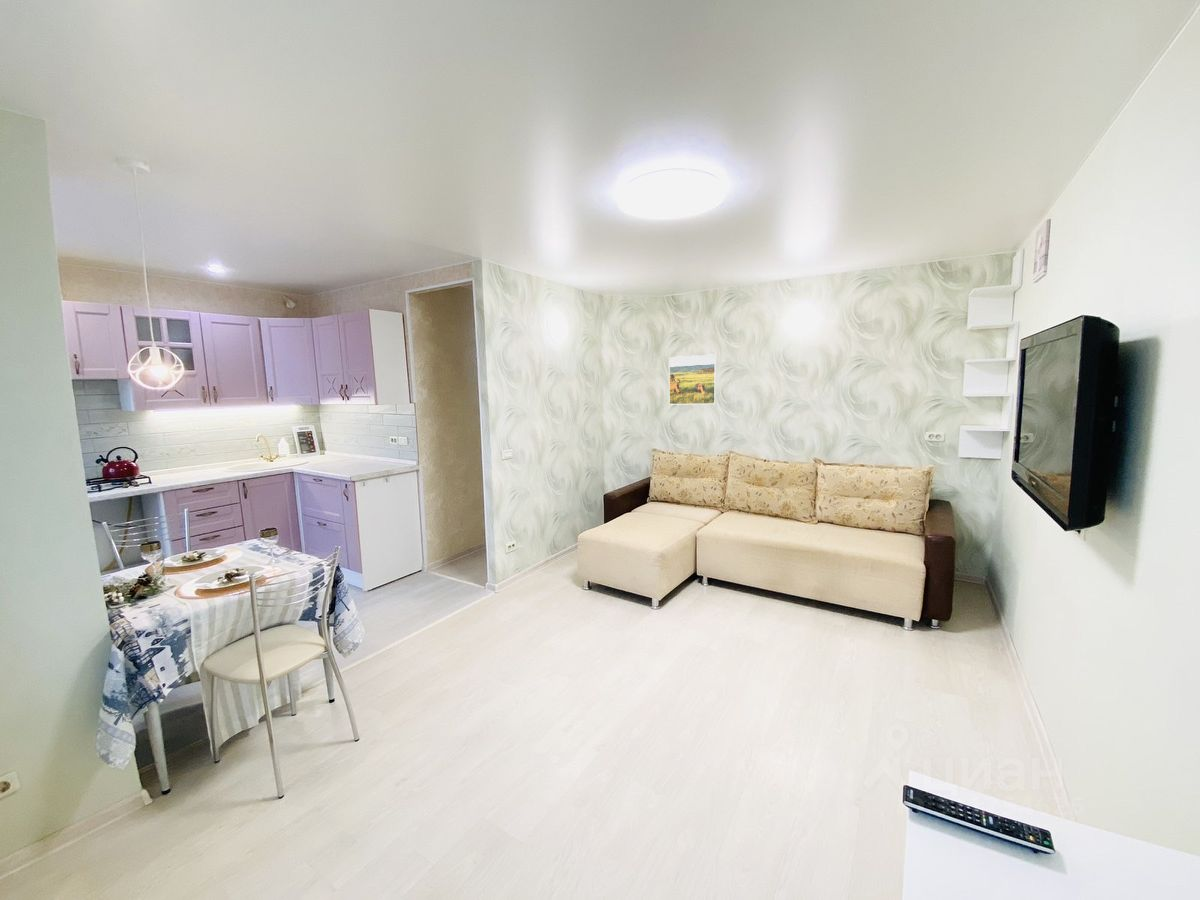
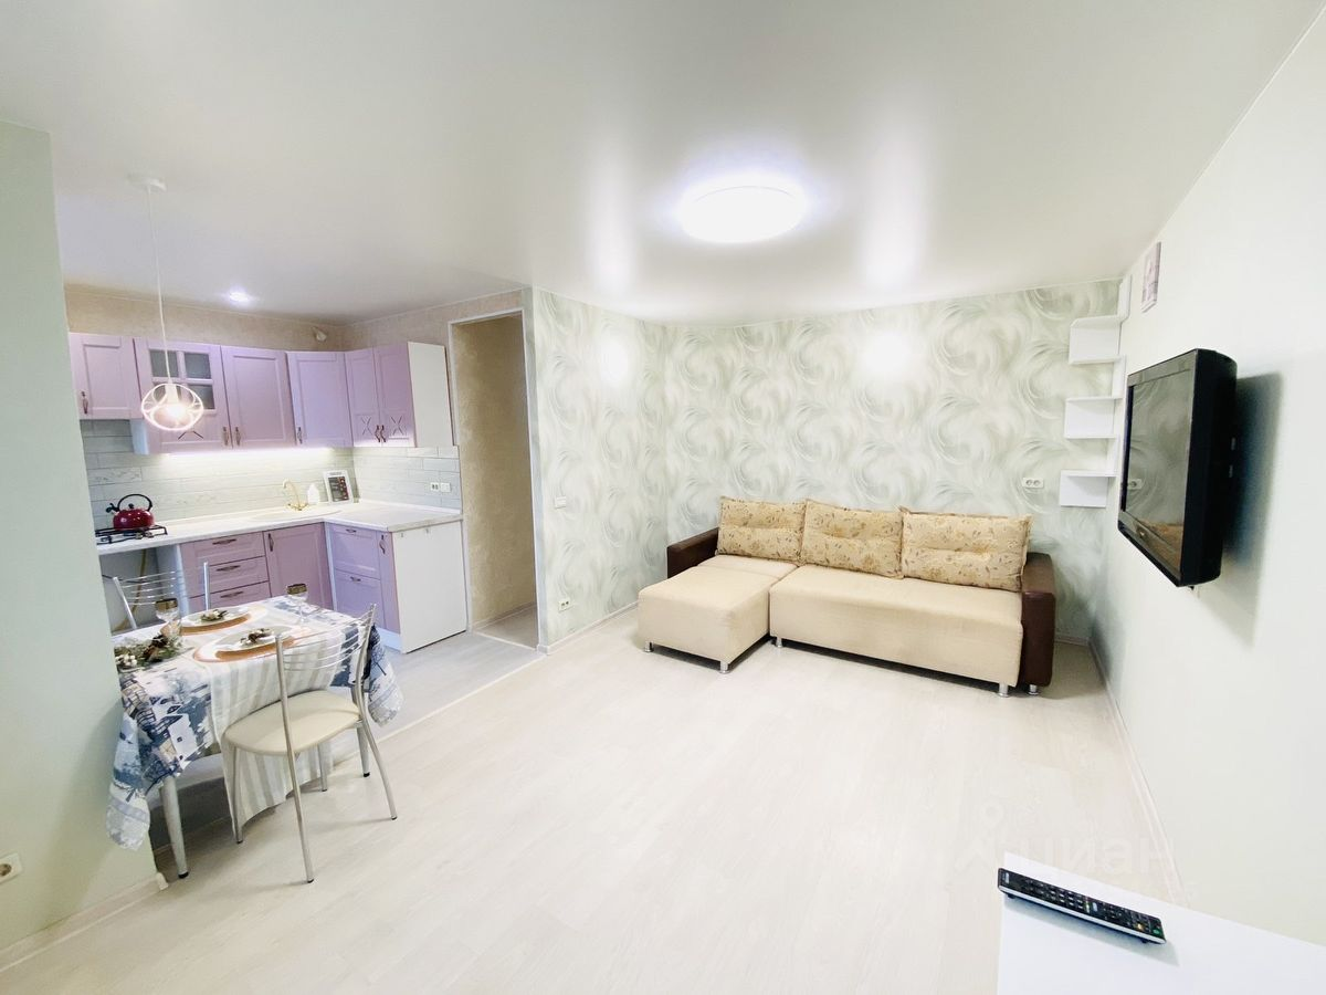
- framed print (692, 380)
